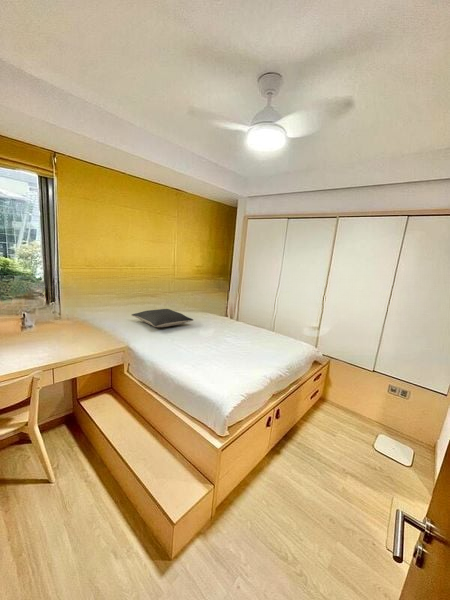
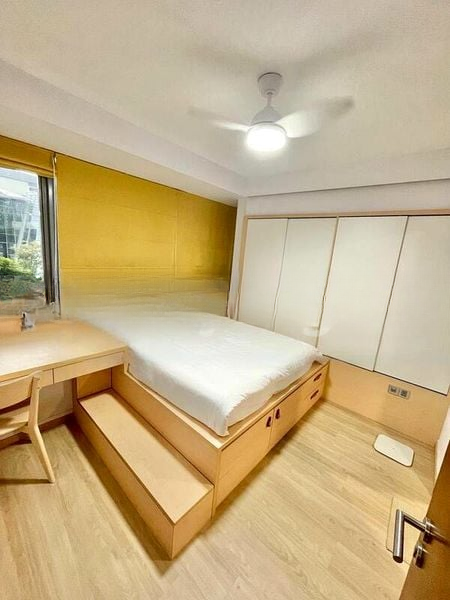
- pillow (162, 317)
